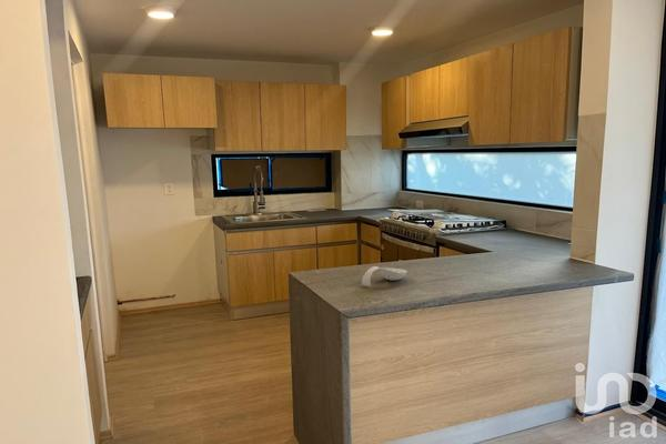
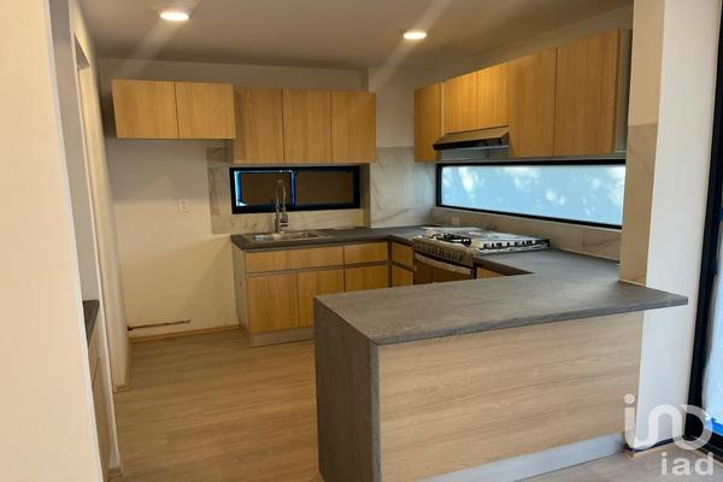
- spoon rest (384, 273)
